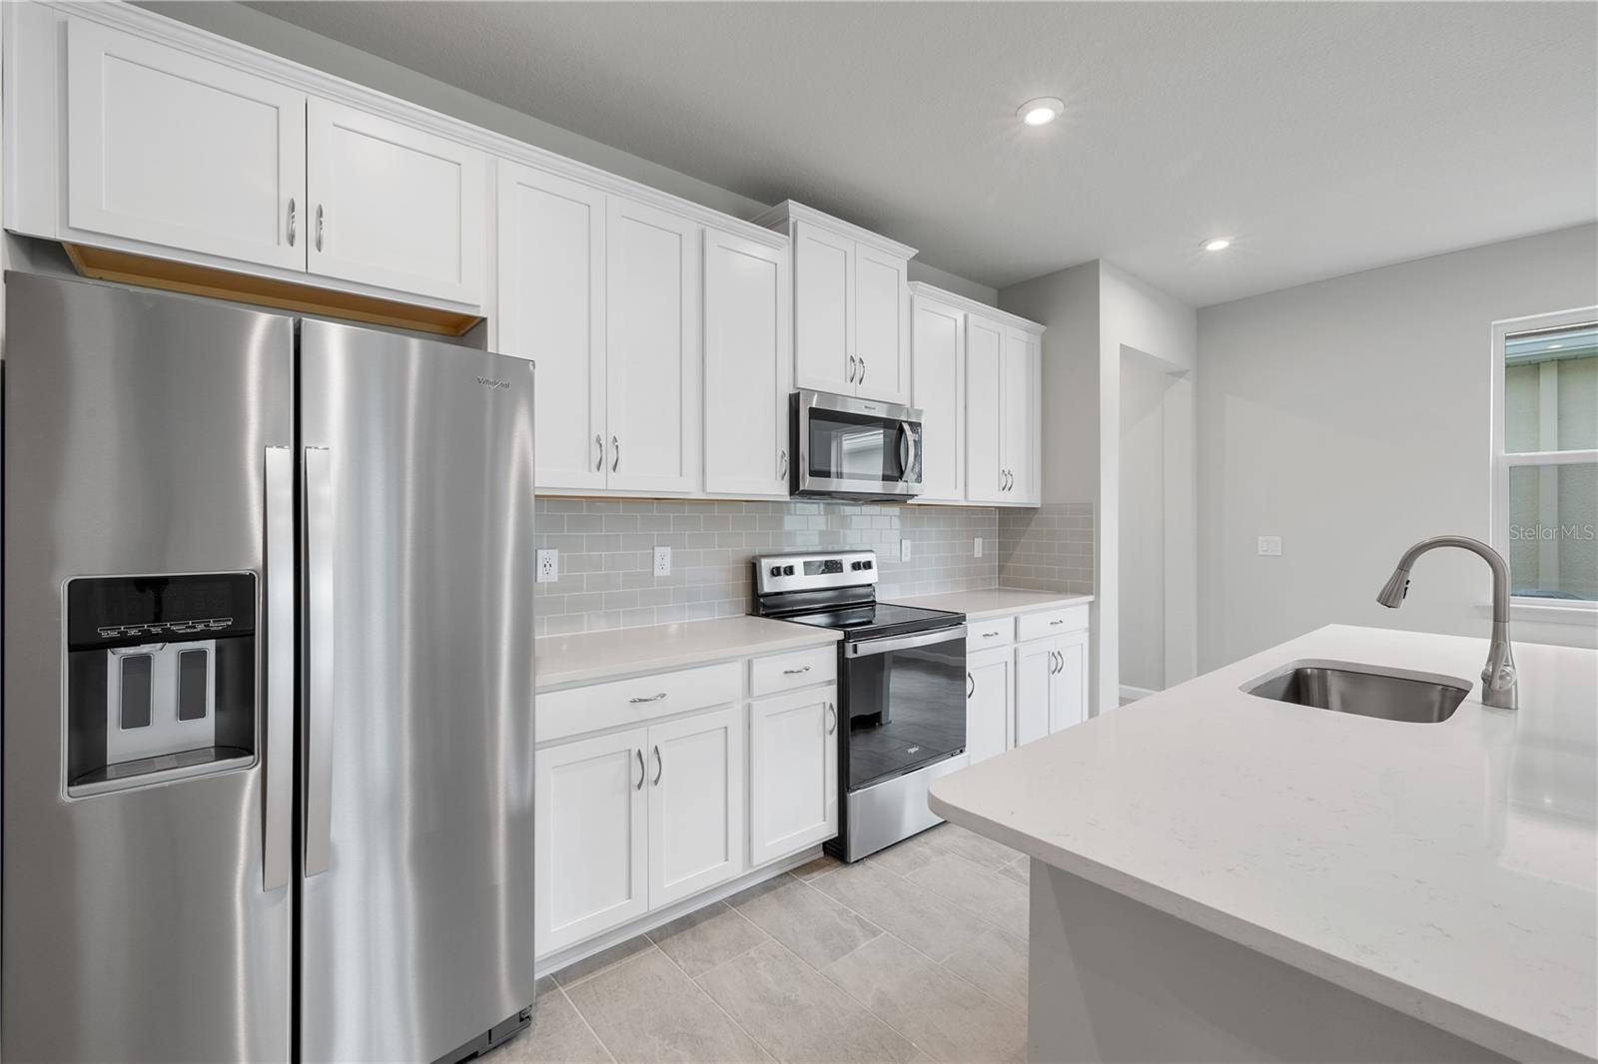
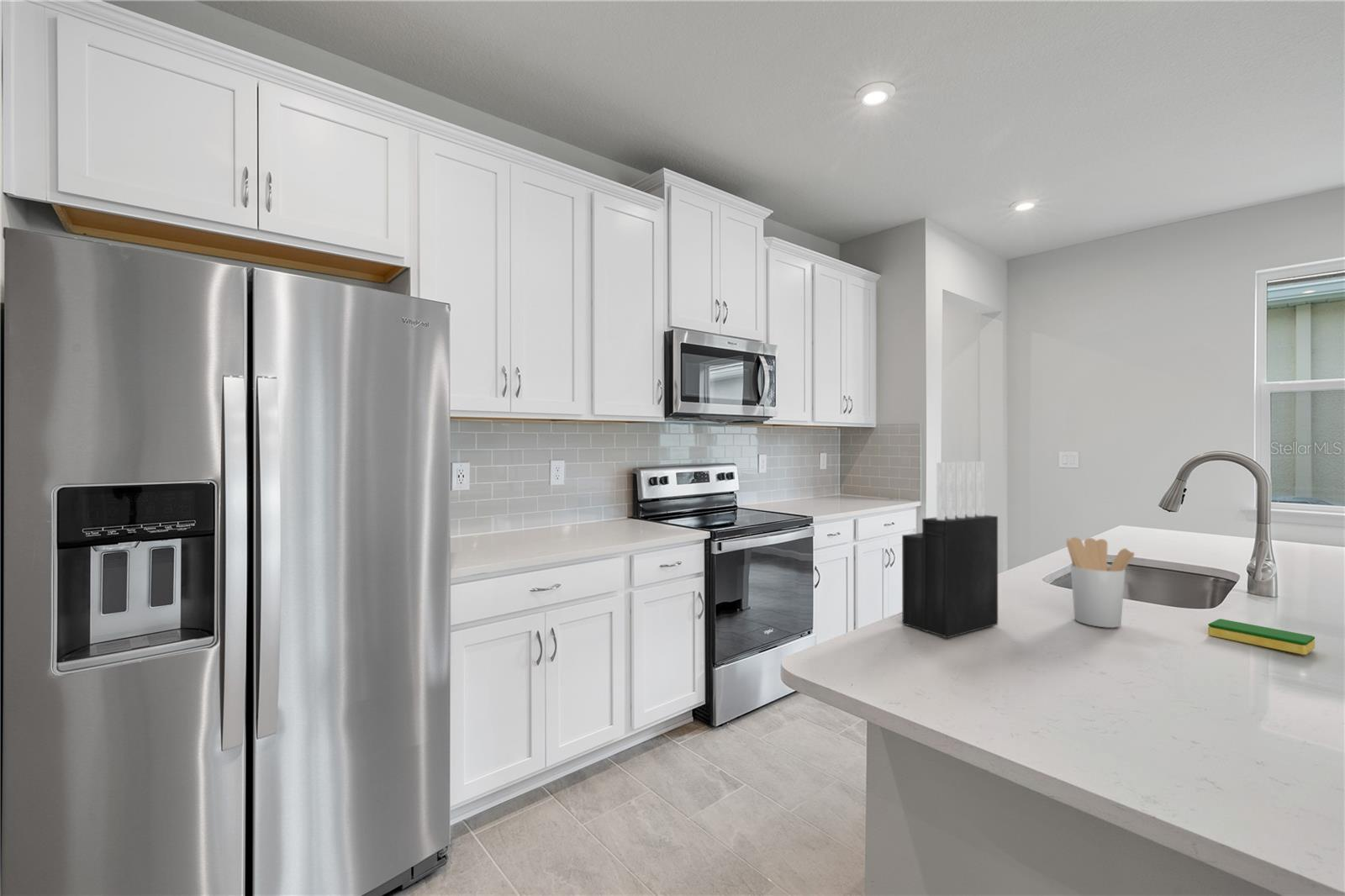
+ dish sponge (1259, 635)
+ utensil holder (1094, 578)
+ knife block (945, 542)
